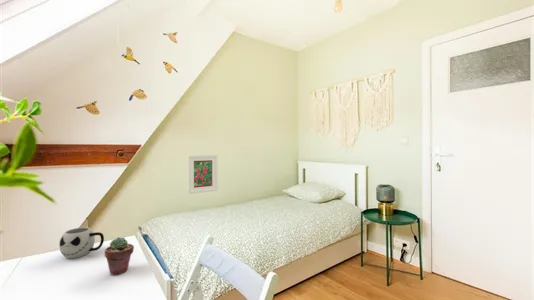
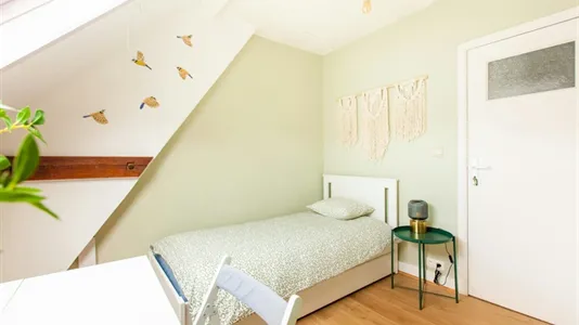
- mug (83, 242)
- potted succulent (119, 254)
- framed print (203, 173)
